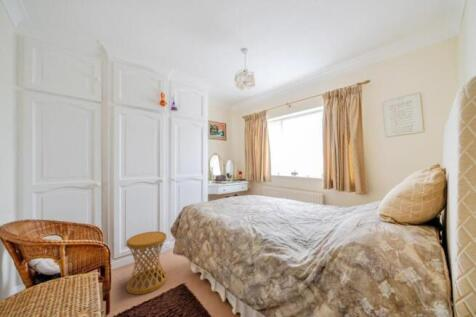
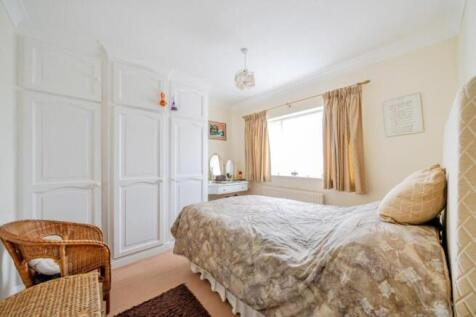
- side table (147, 259)
